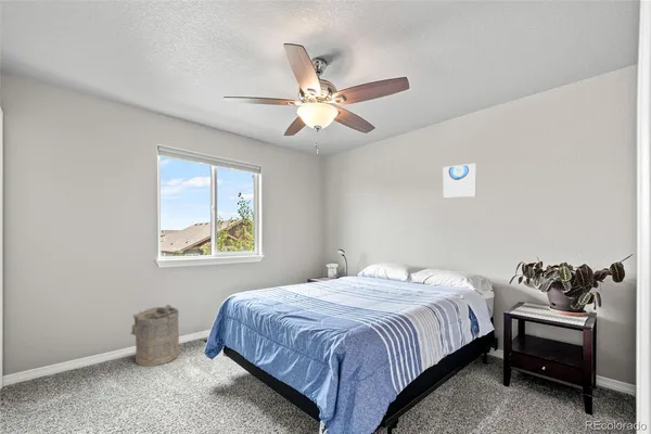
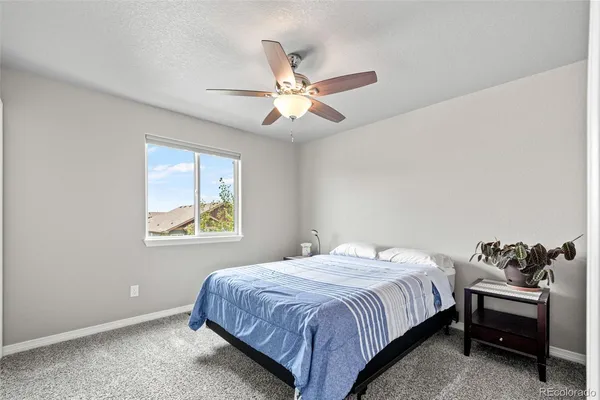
- laundry hamper (155, 332)
- wall art (458, 181)
